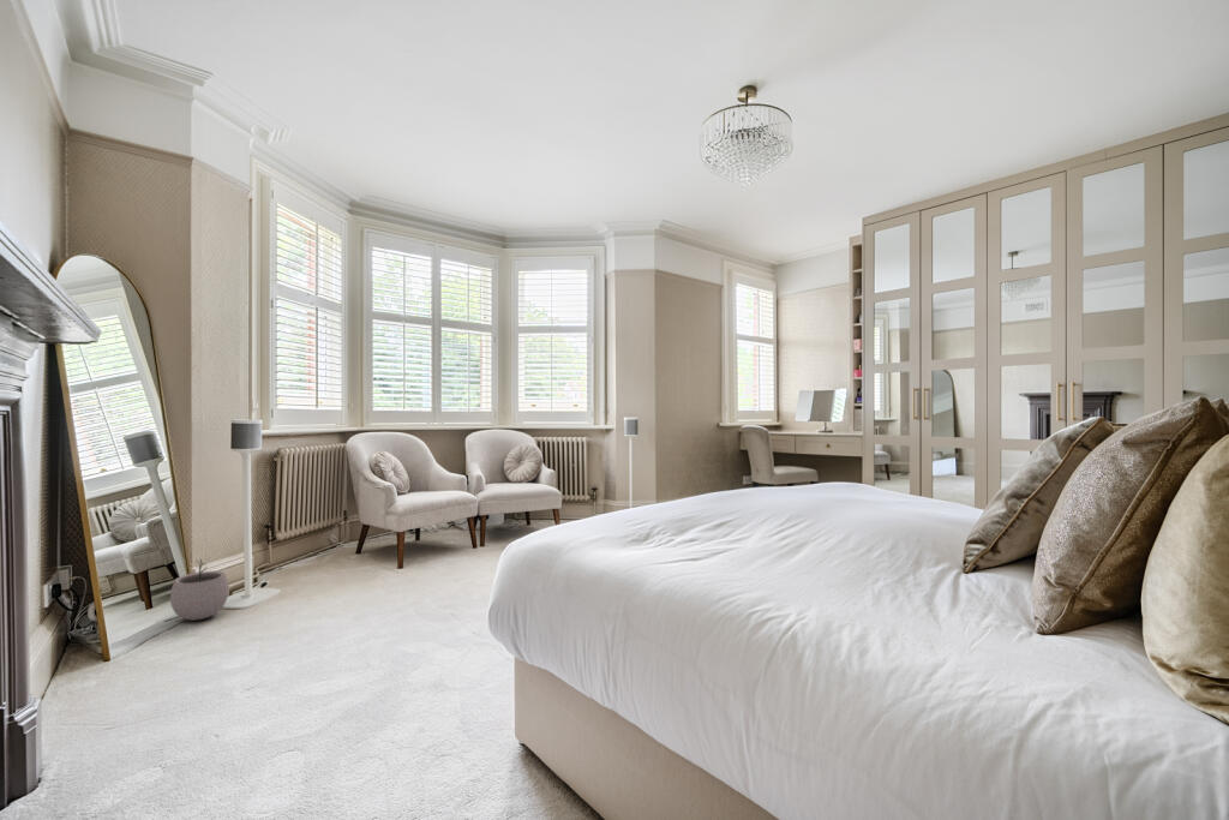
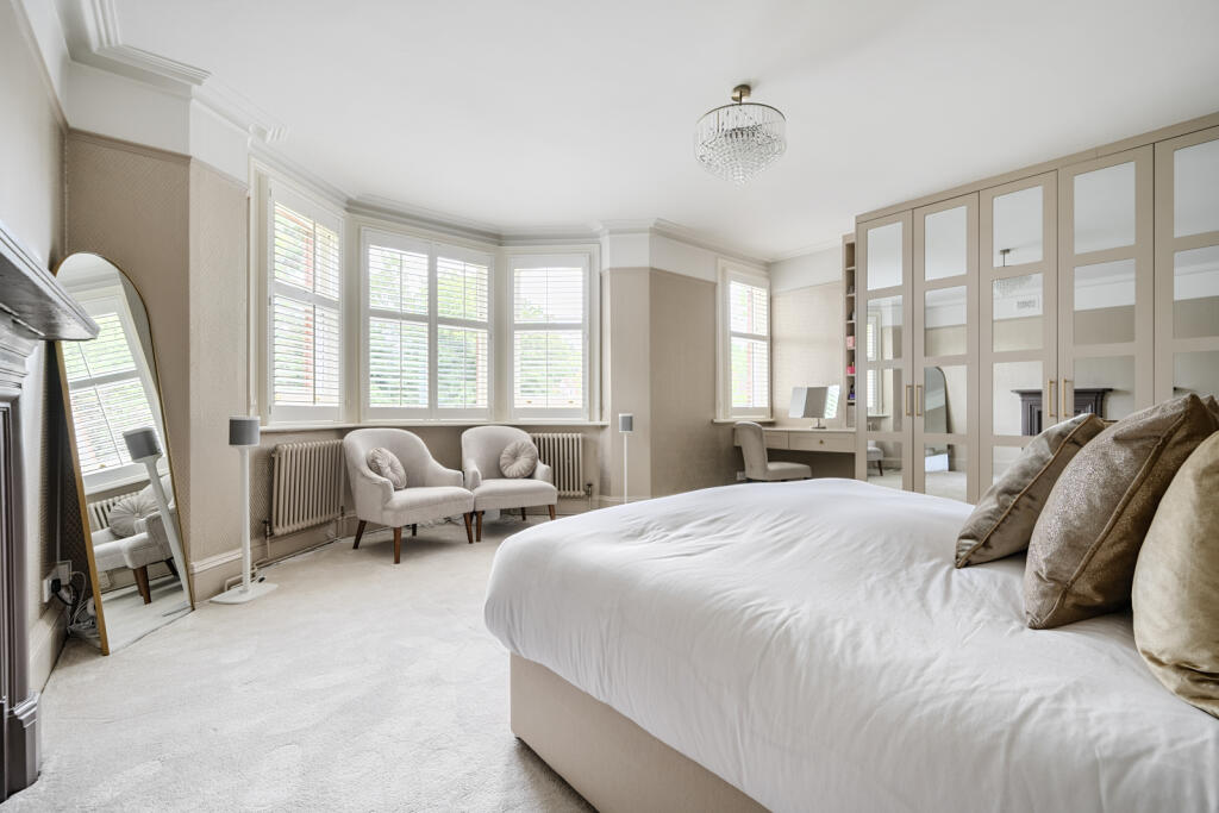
- plant pot (199, 587)
